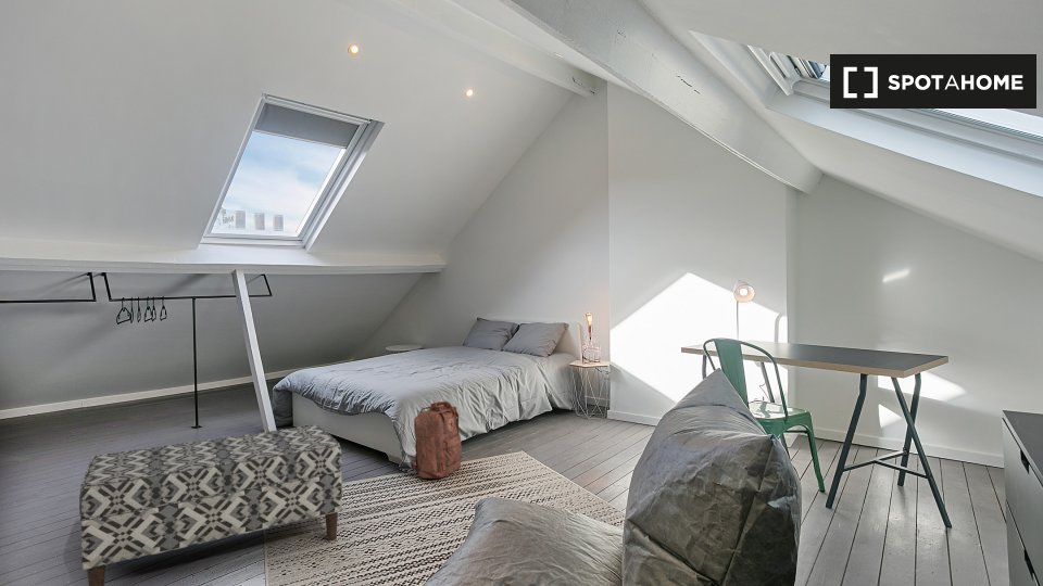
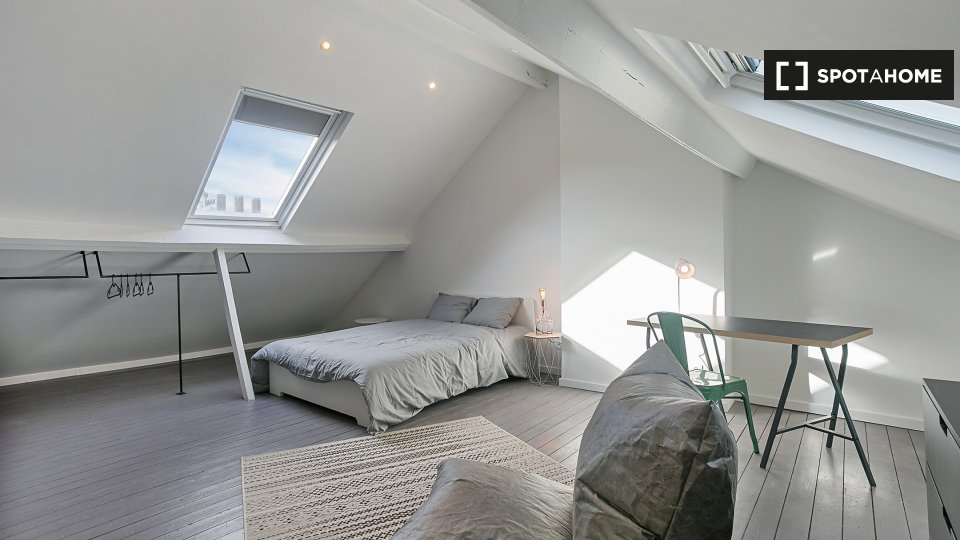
- bench (221, 499)
- backpack (436, 437)
